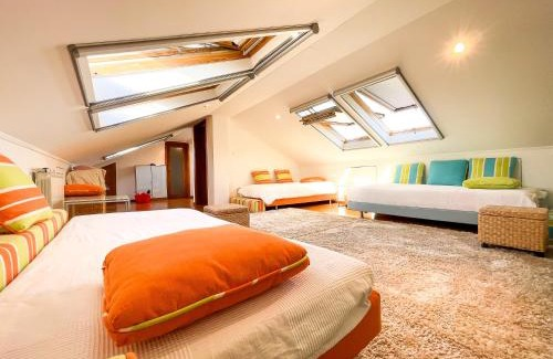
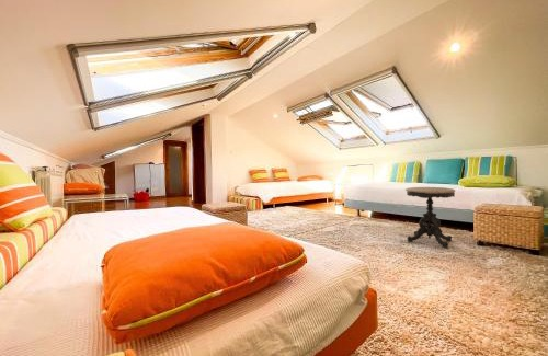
+ side table (429, 215)
